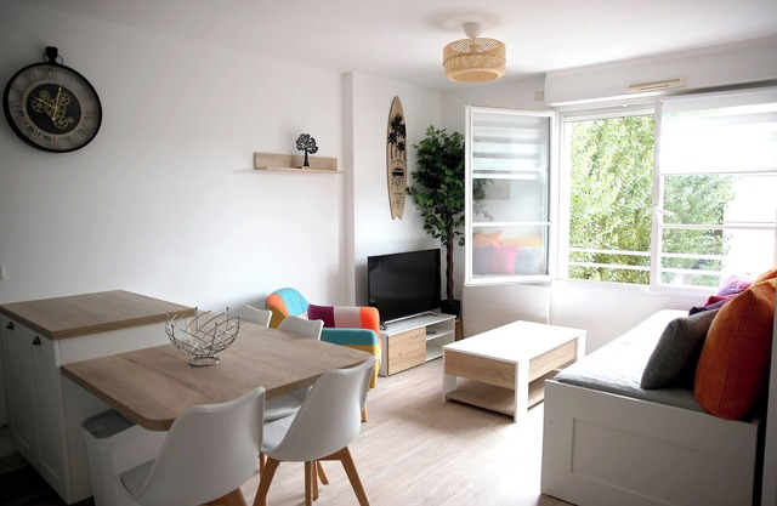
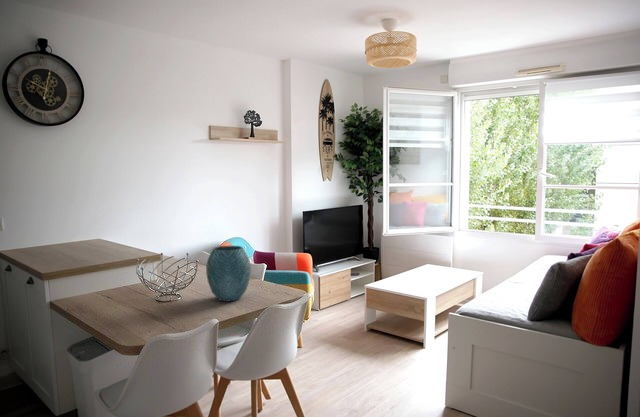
+ vase (228, 273)
